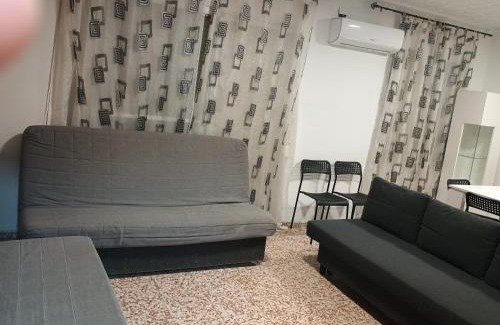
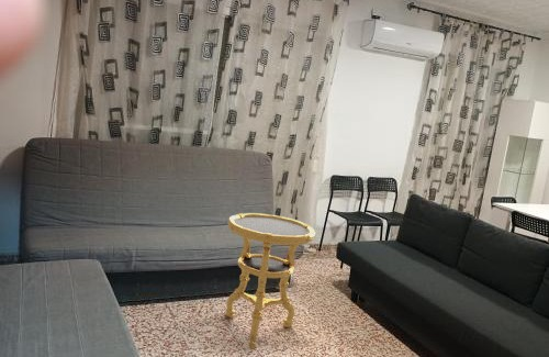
+ side table (264, 277)
